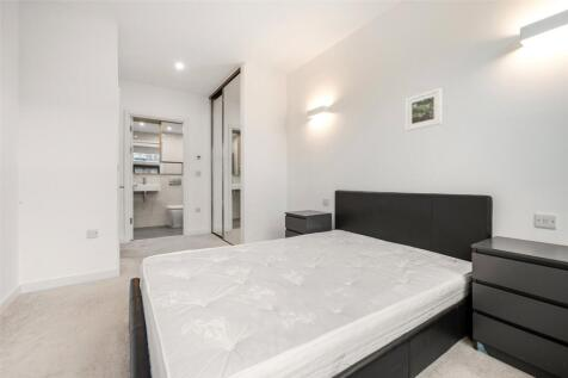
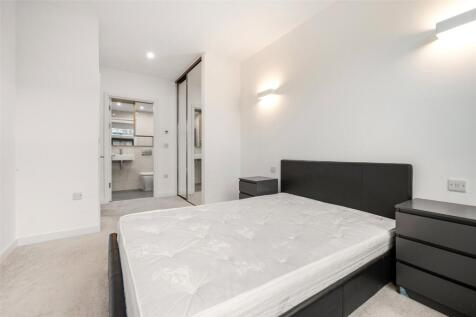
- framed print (422, 110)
